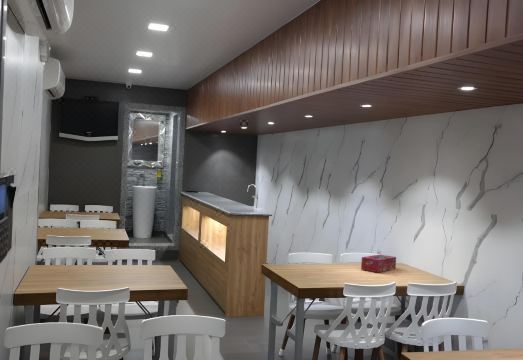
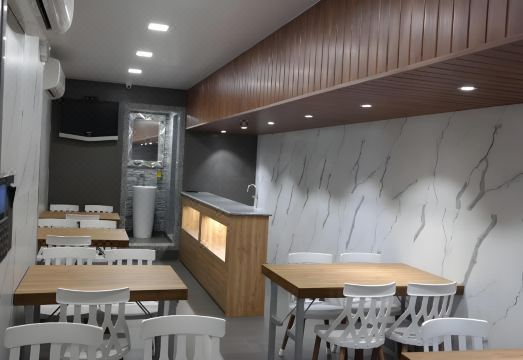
- tissue box (378, 263)
